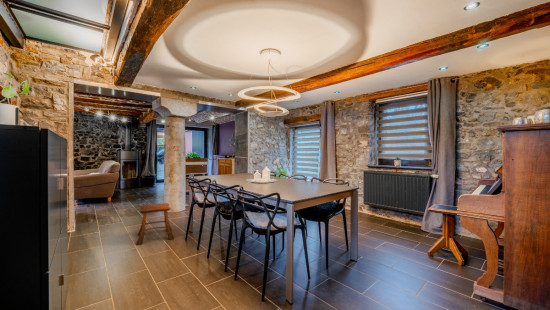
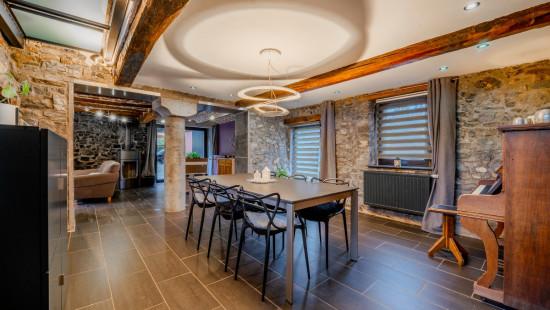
- stool (155, 222)
